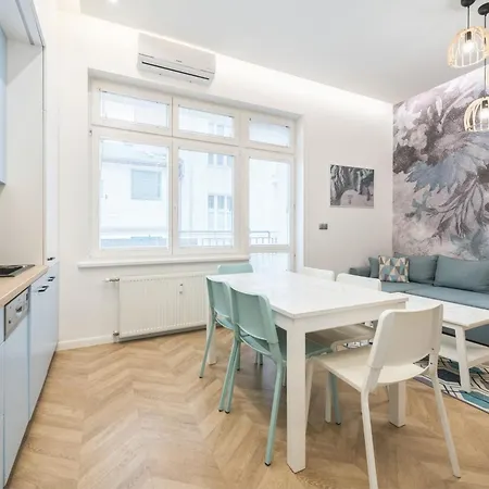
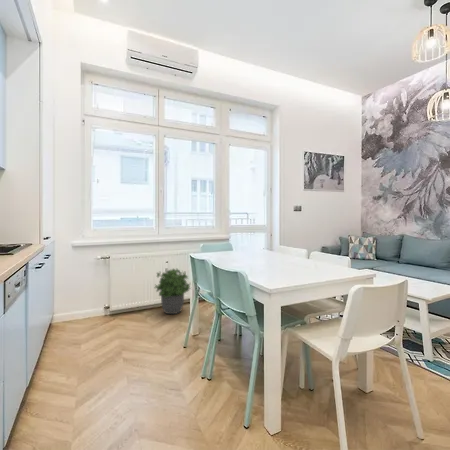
+ potted plant (173, 289)
